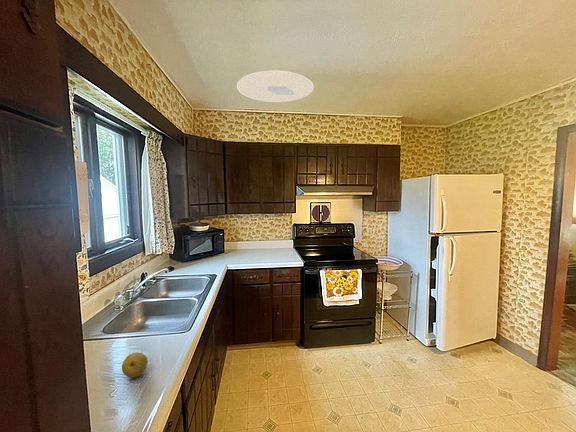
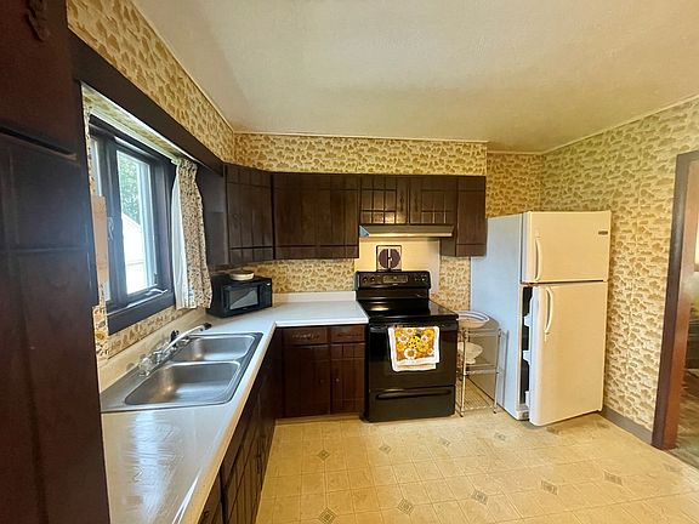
- fruit (134, 364)
- ceiling light (275, 84)
